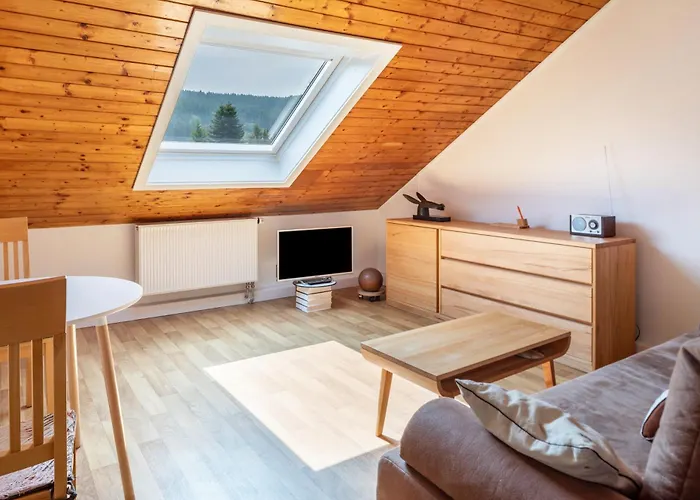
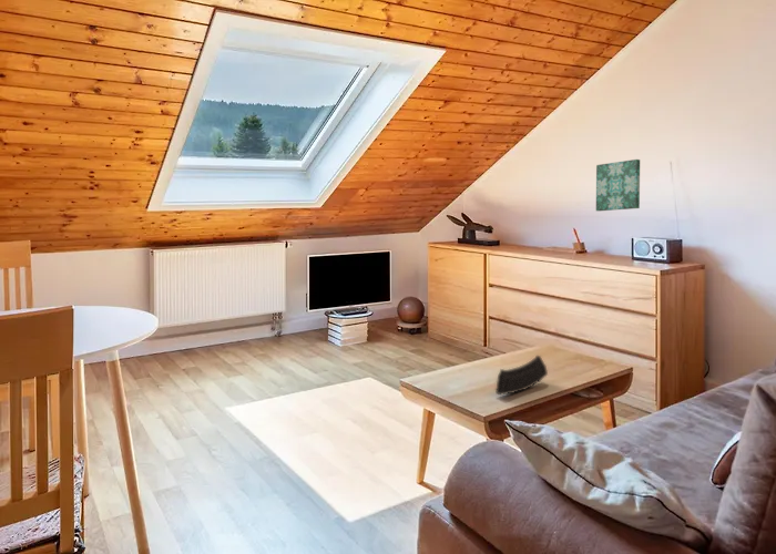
+ wall art (616, 185)
+ gun magazine (522, 373)
